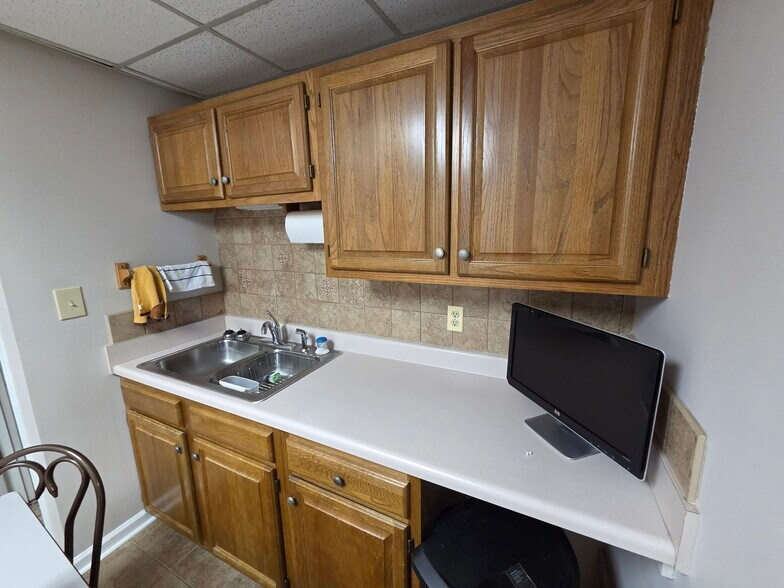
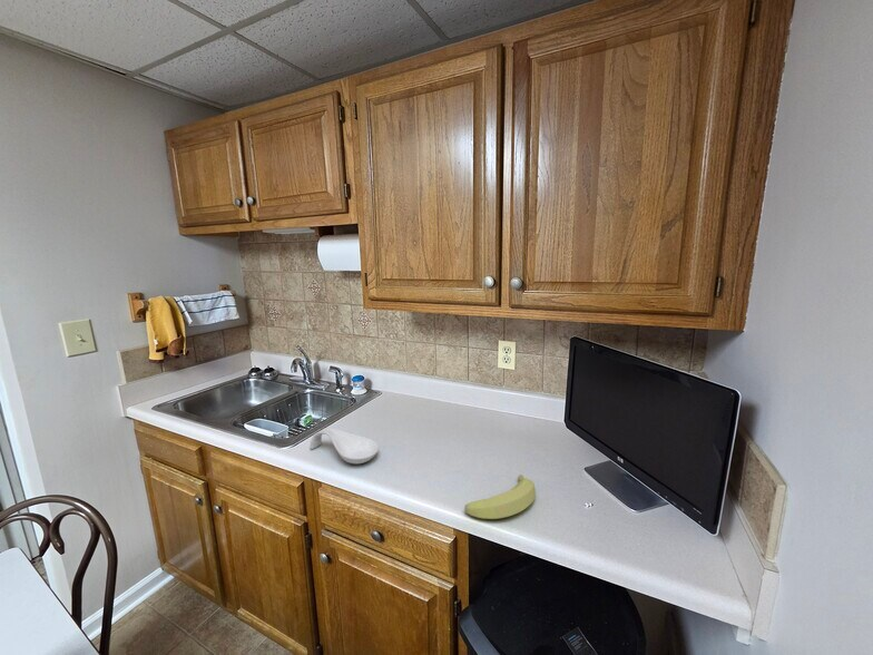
+ banana (504, 492)
+ spoon rest (342, 443)
